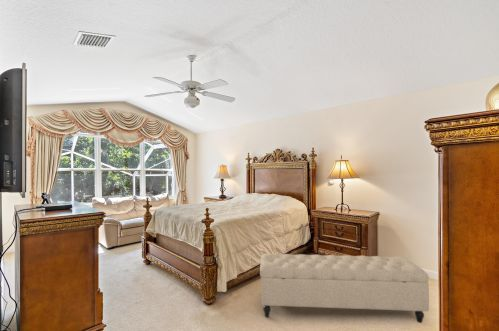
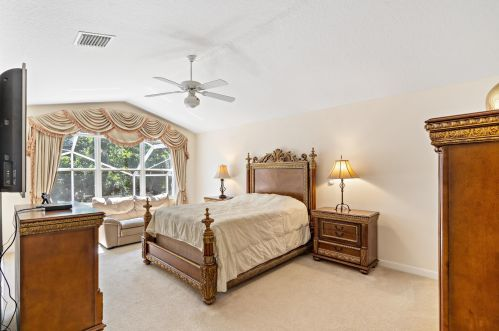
- bench (336, 284)
